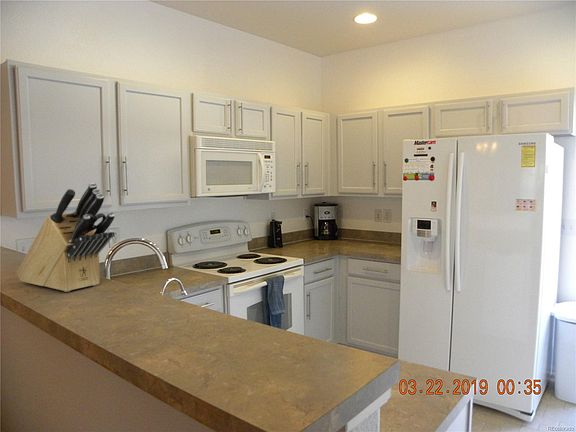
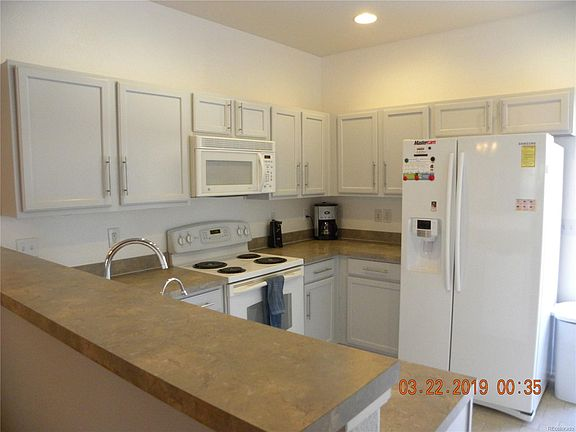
- knife block (64, 234)
